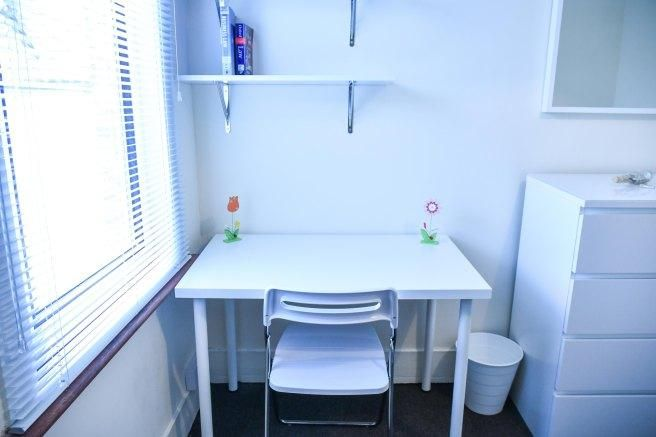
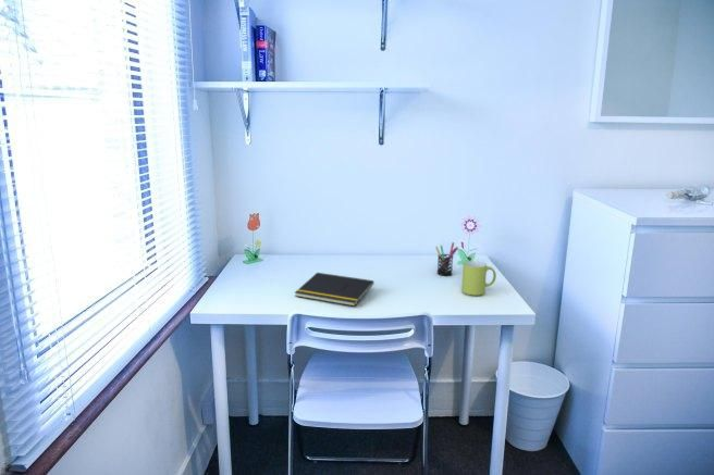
+ mug (479, 278)
+ pen holder (445, 258)
+ notepad (334, 288)
